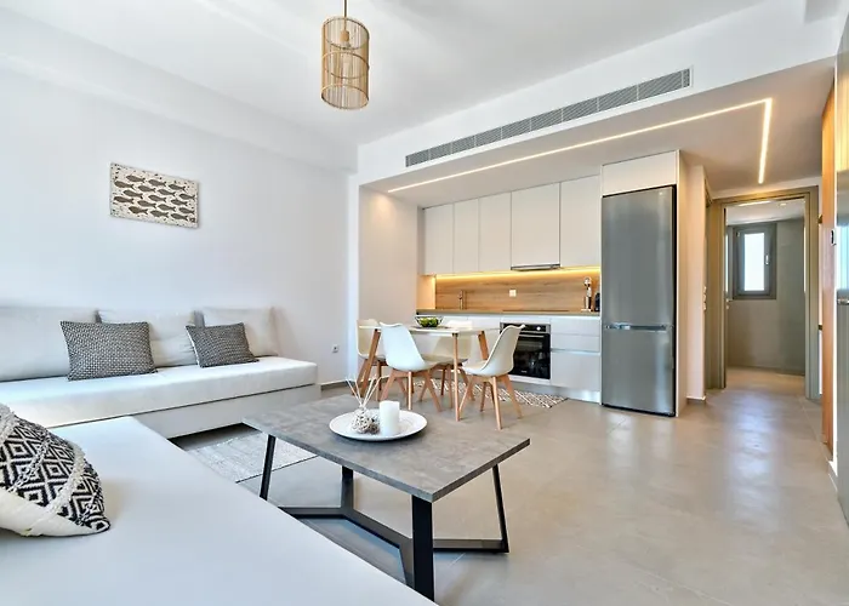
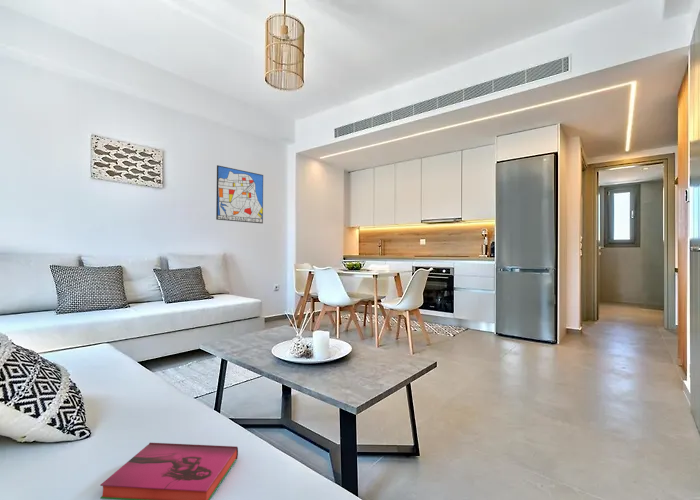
+ wall art (241, 196)
+ hardback book (175, 469)
